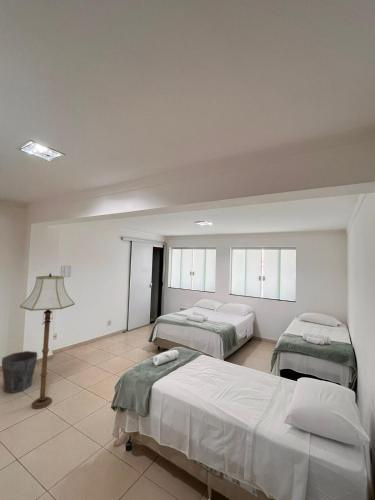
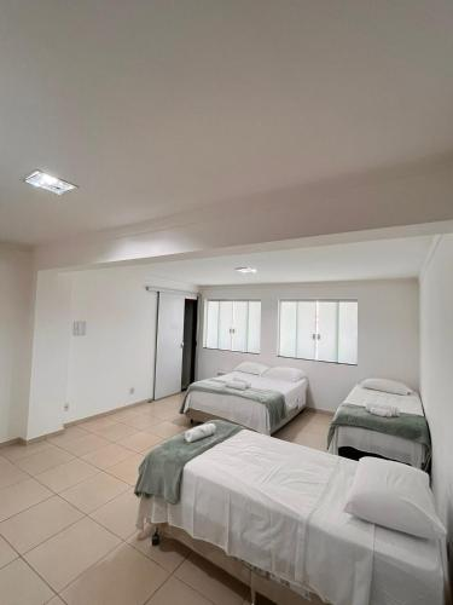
- floor lamp (46, 336)
- waste bin (19, 371)
